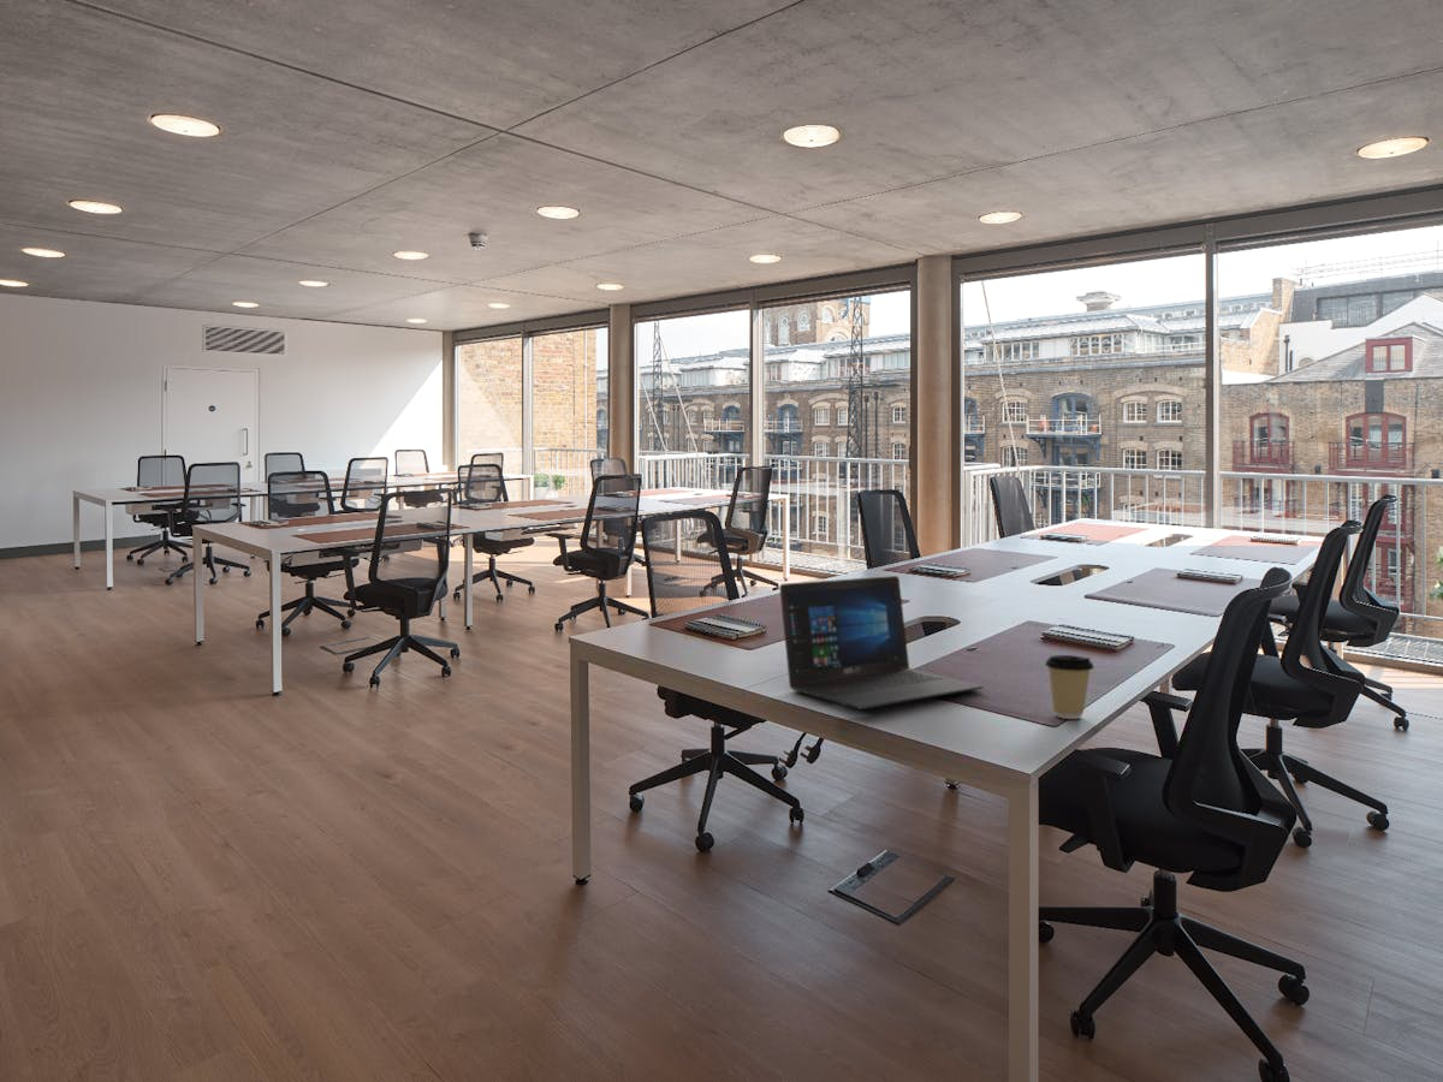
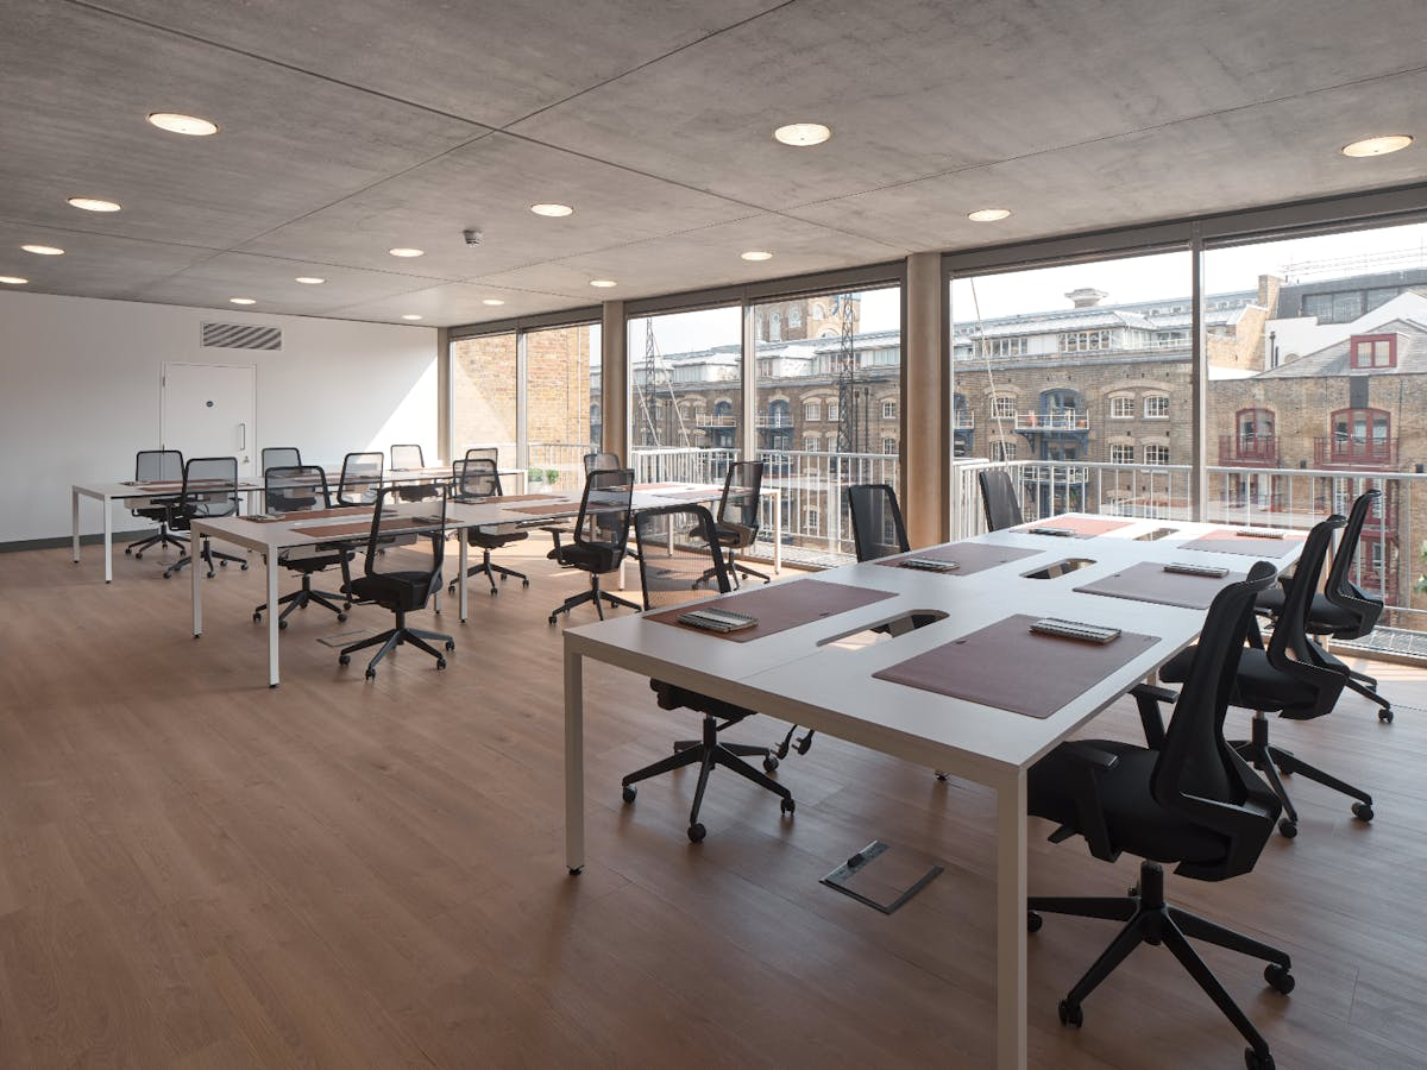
- coffee cup (1068, 685)
- laptop (880, 636)
